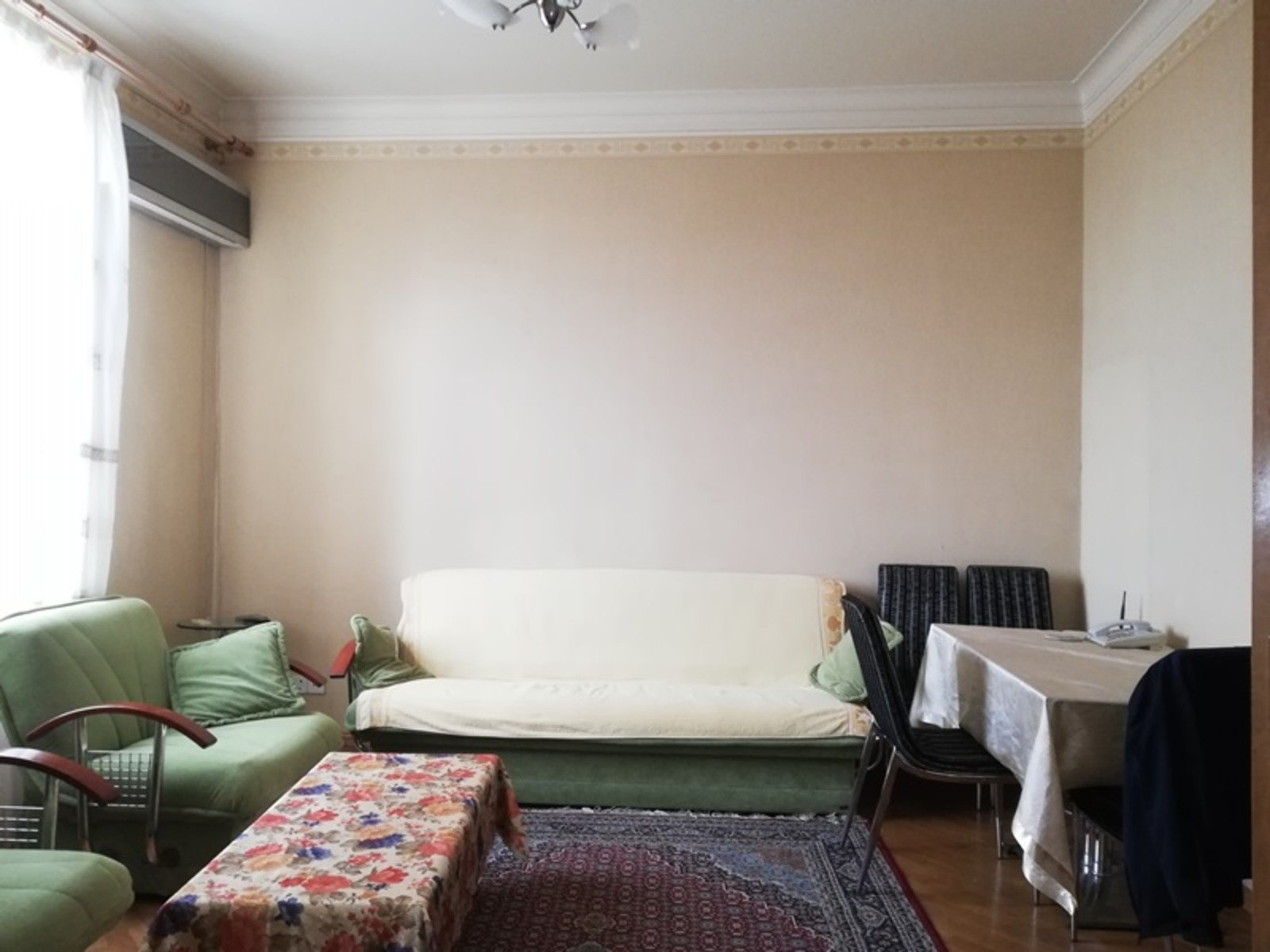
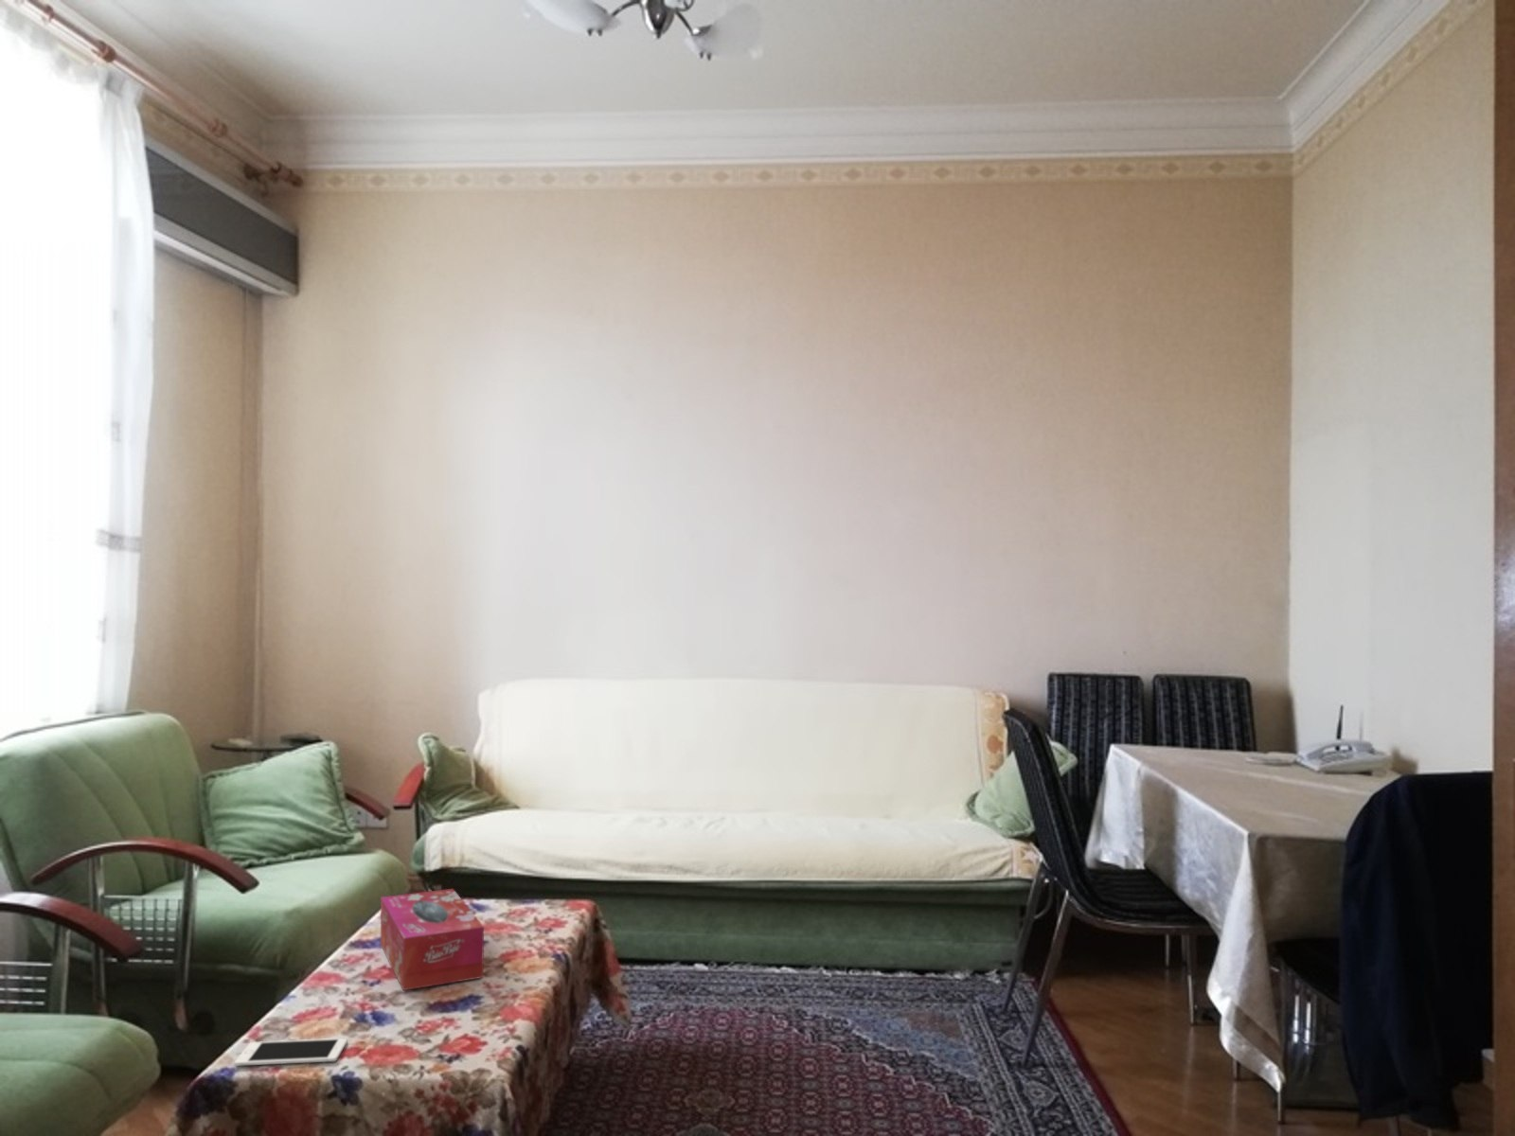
+ tissue box (429, 936)
+ cell phone (291, 1051)
